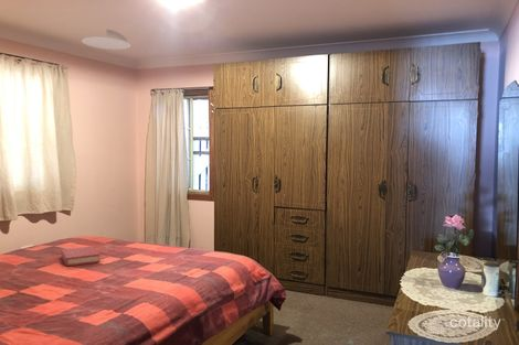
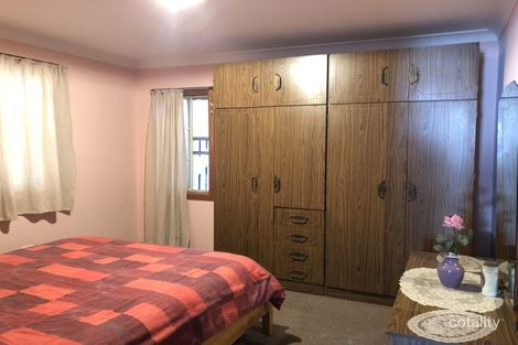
- hardback book (80, 256)
- ceiling light (106, 37)
